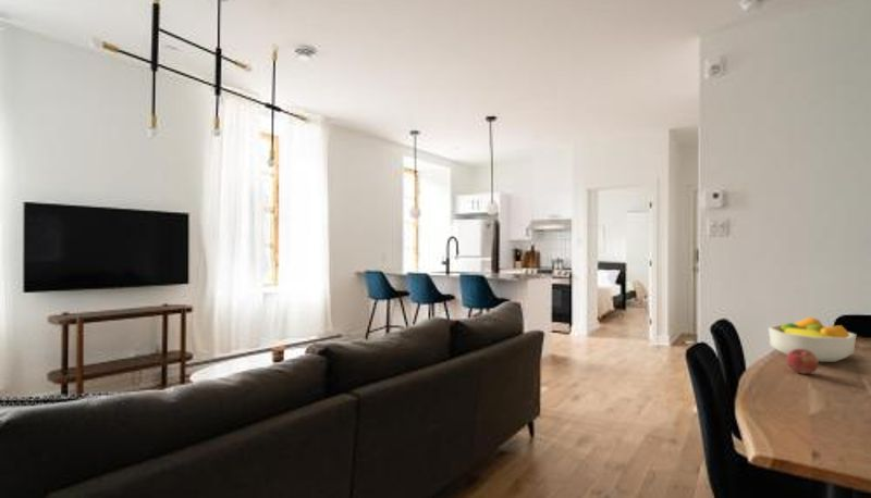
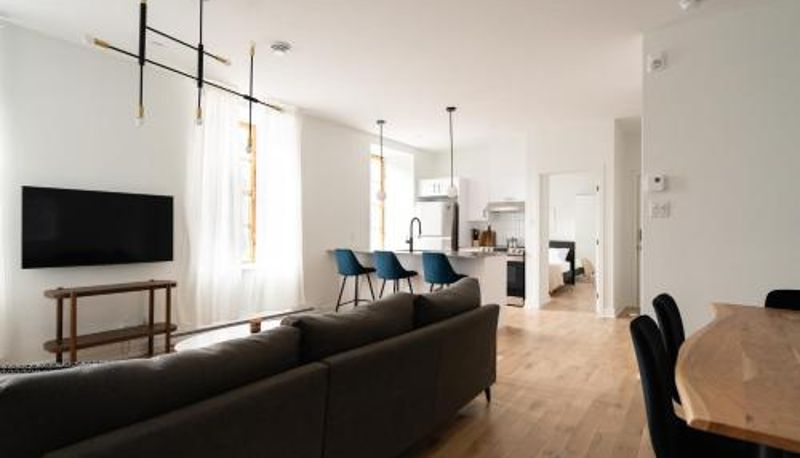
- apple (801, 361)
- fruit bowl (810, 337)
